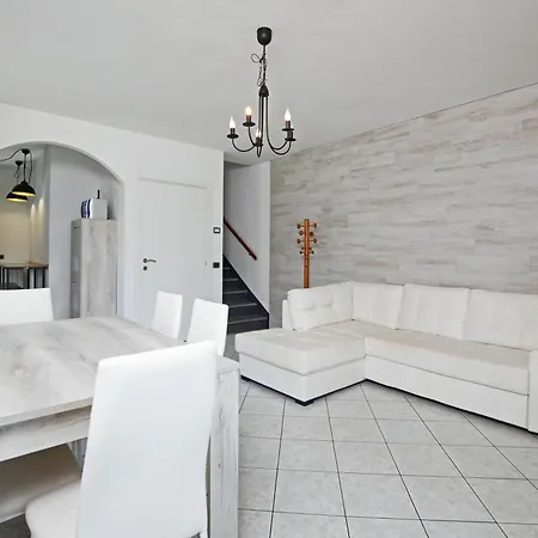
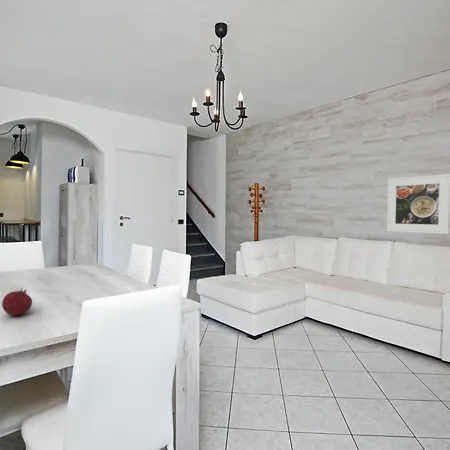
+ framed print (416, 204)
+ fruit (17, 302)
